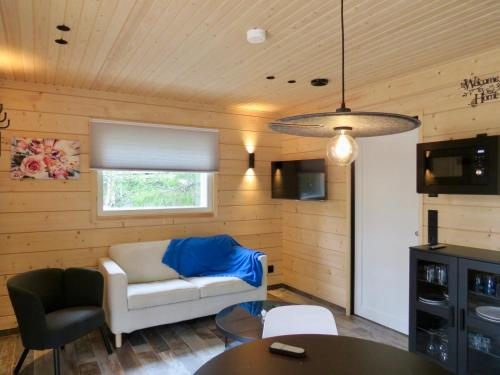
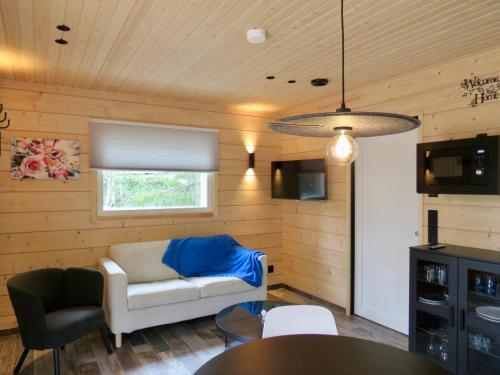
- remote control (287, 349)
